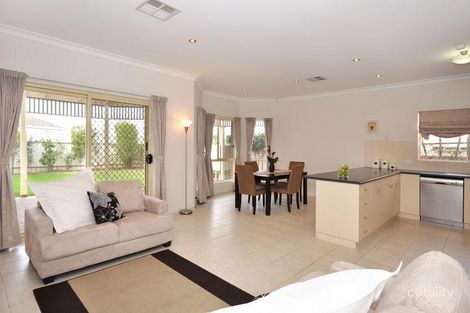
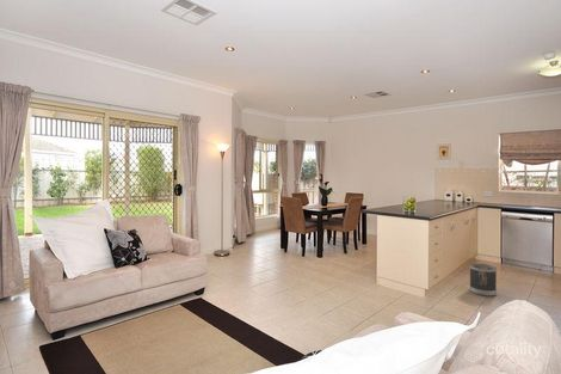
+ wastebasket (482, 278)
